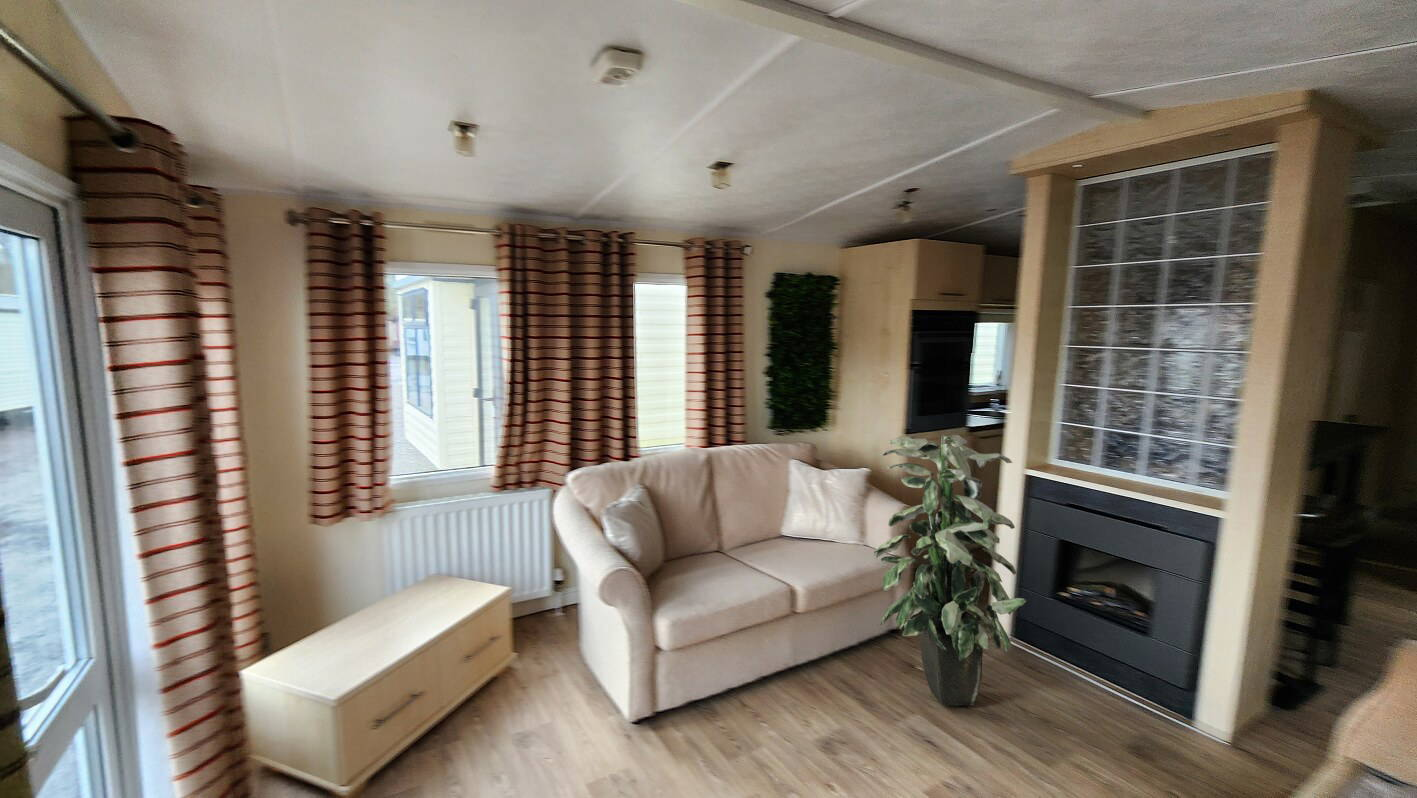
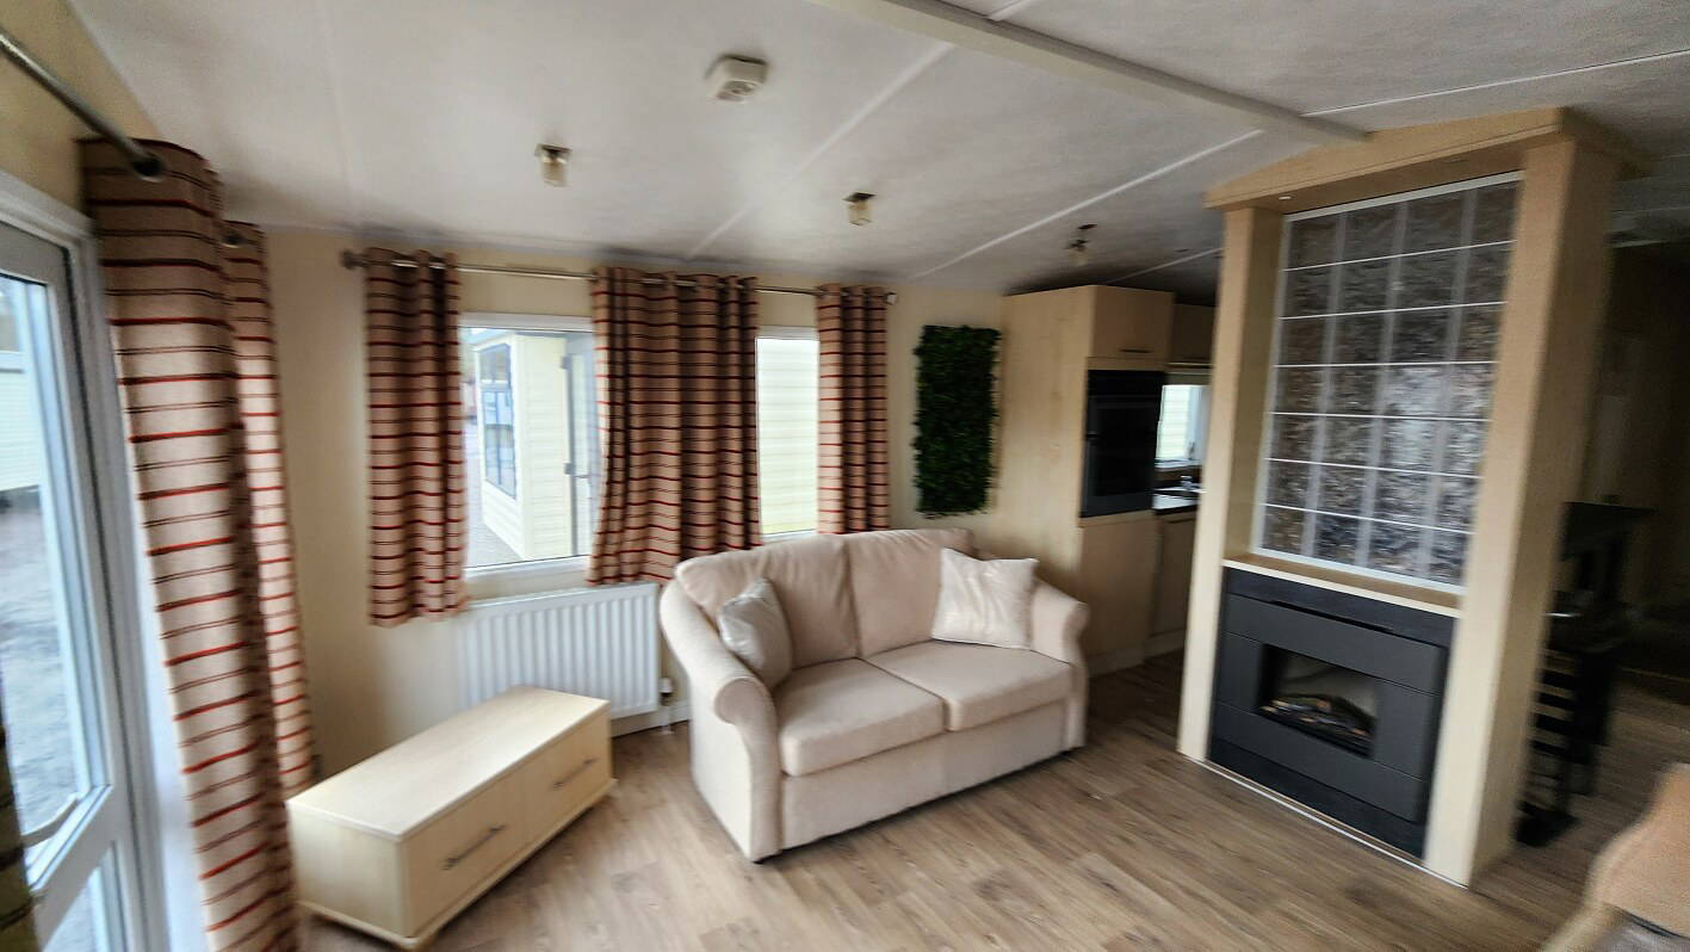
- indoor plant (944, 565)
